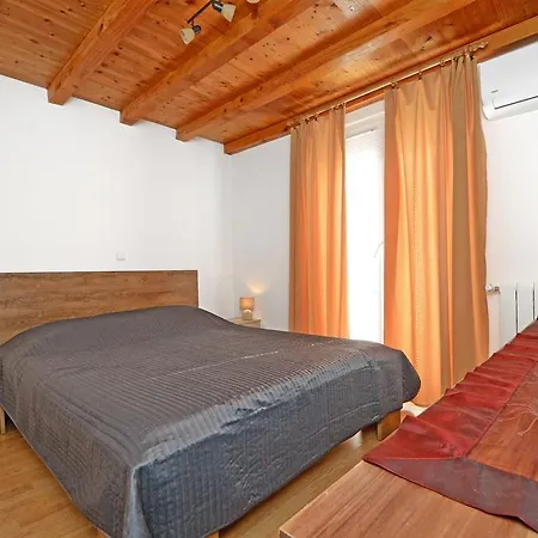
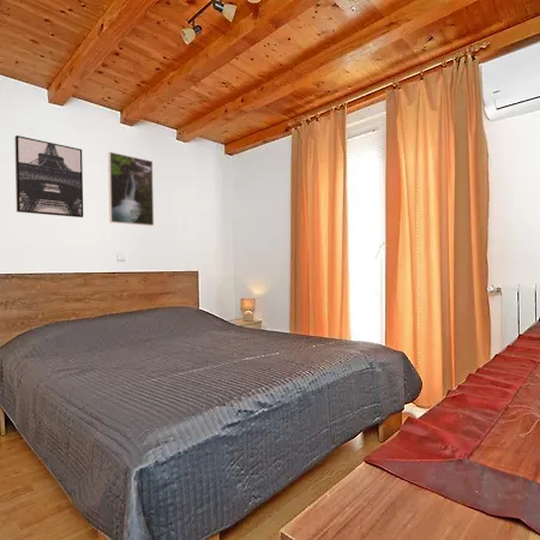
+ wall art (50, 179)
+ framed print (131, 190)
